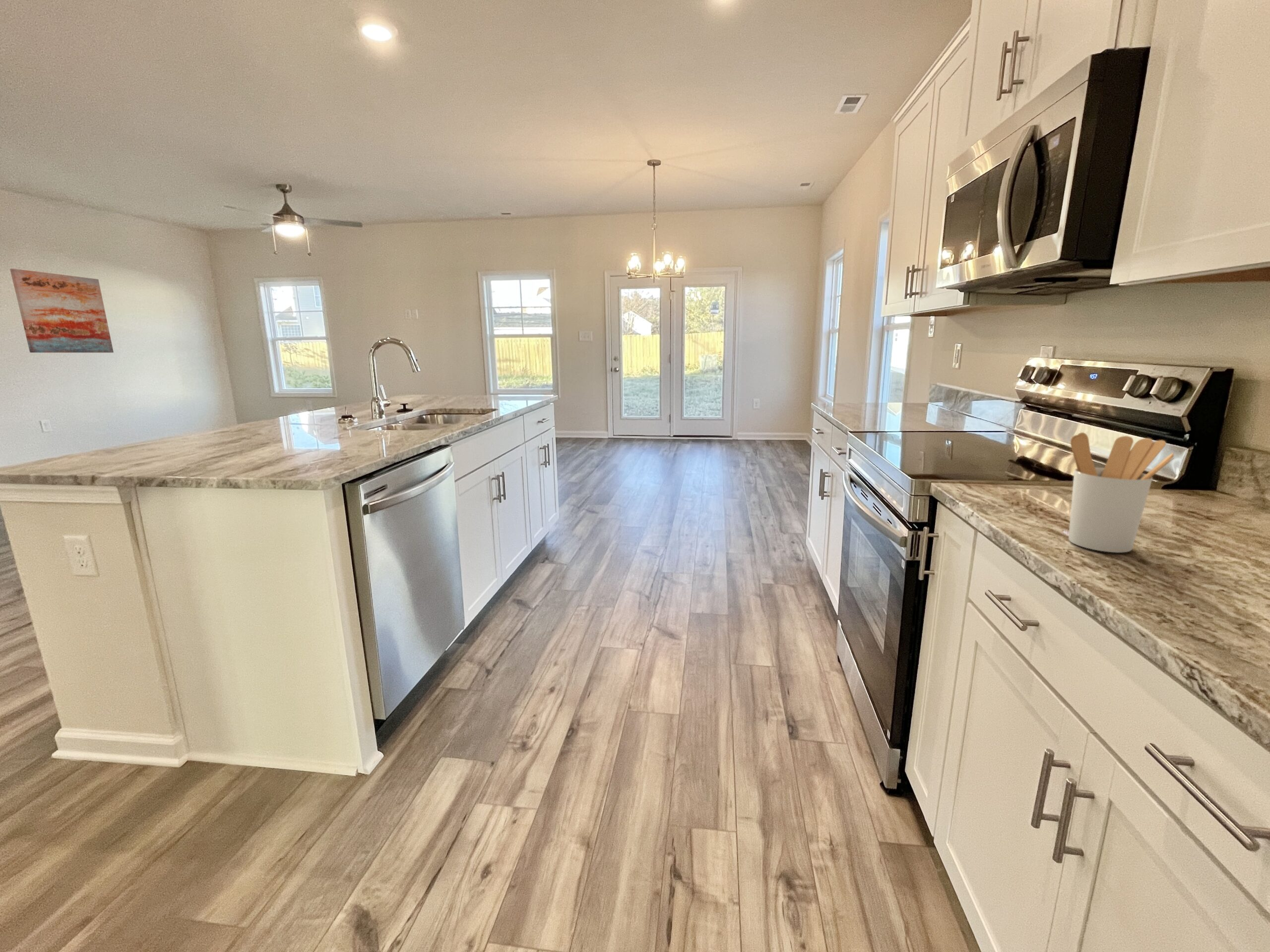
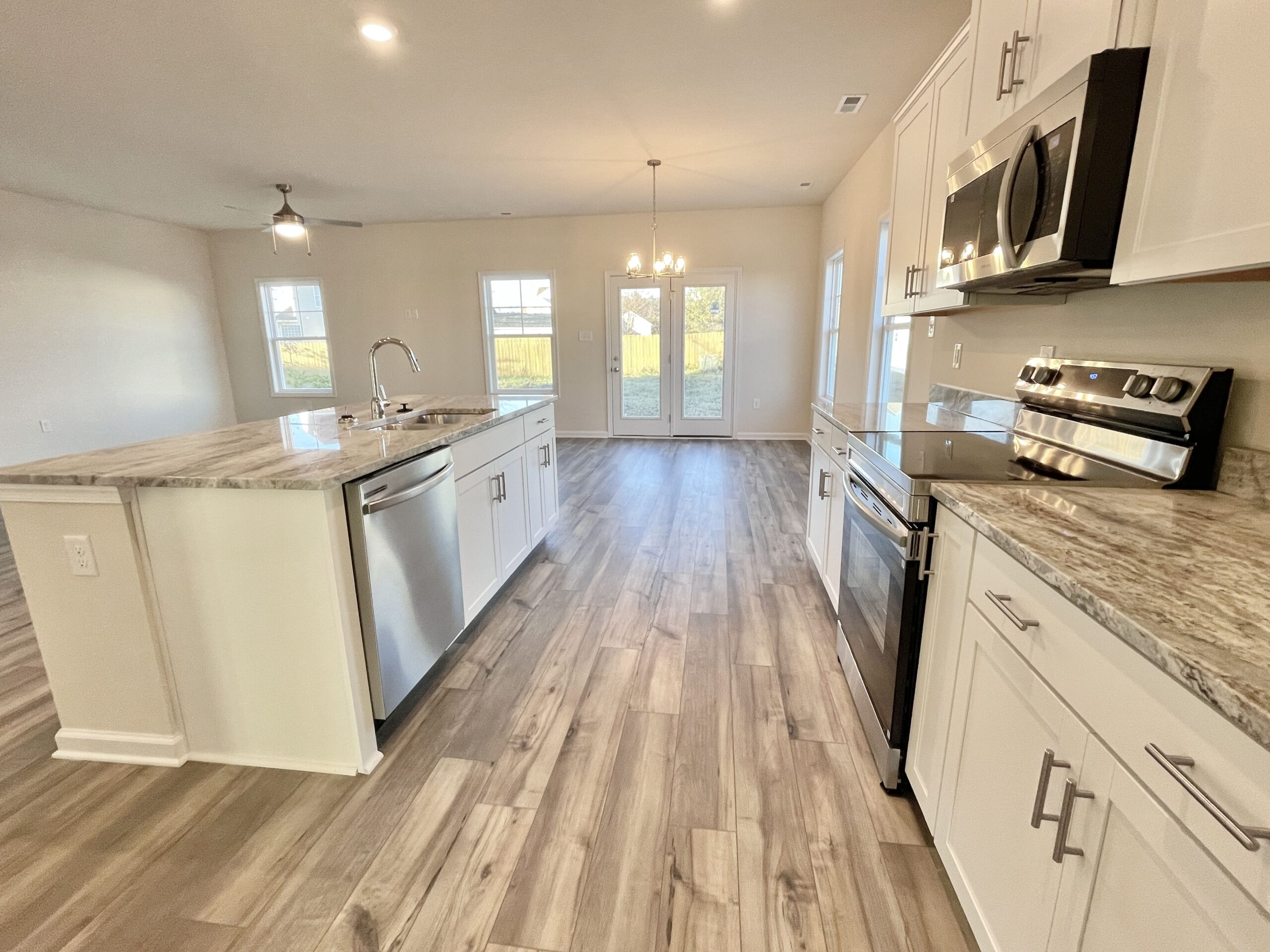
- utensil holder (1116, 489)
- wall art (65, 314)
